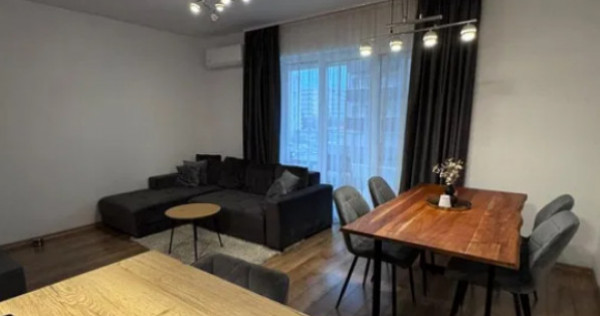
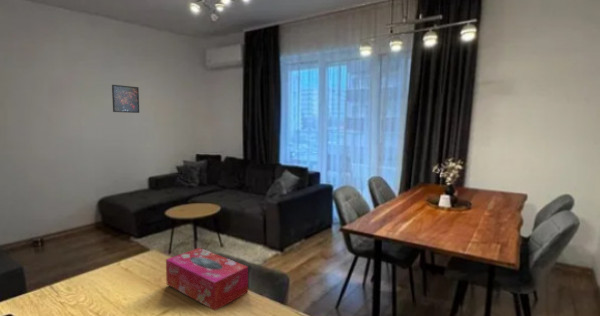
+ tissue box (206, 275)
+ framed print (126, 99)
